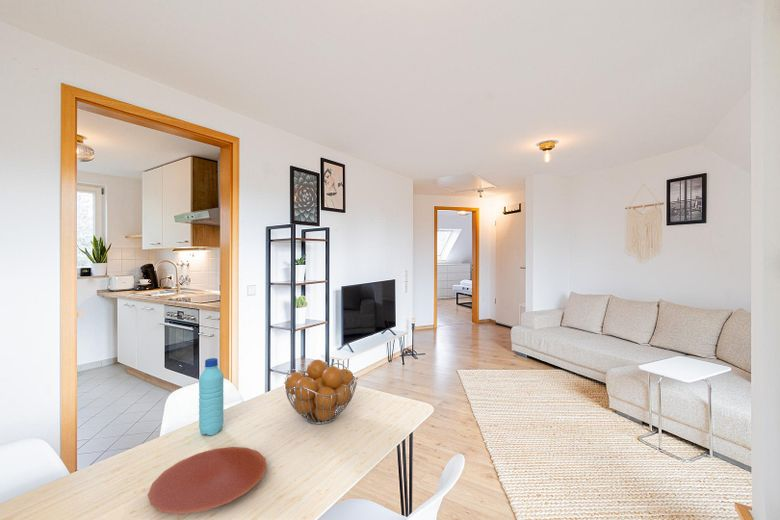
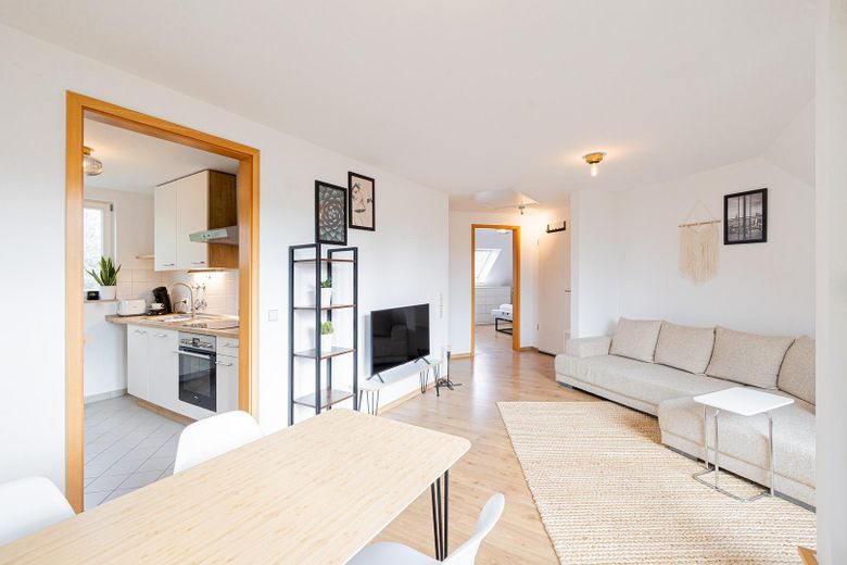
- water bottle (211, 395)
- plate (211, 479)
- fruit basket (321, 390)
